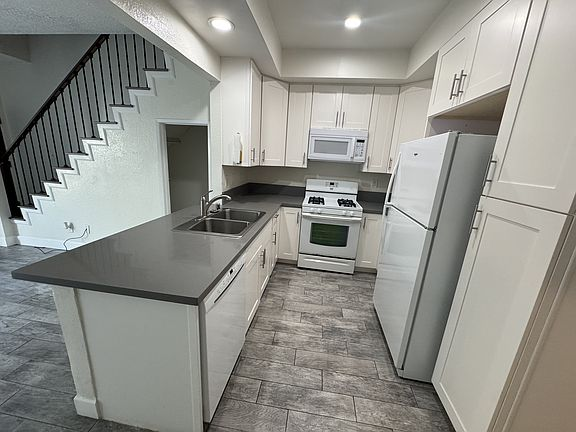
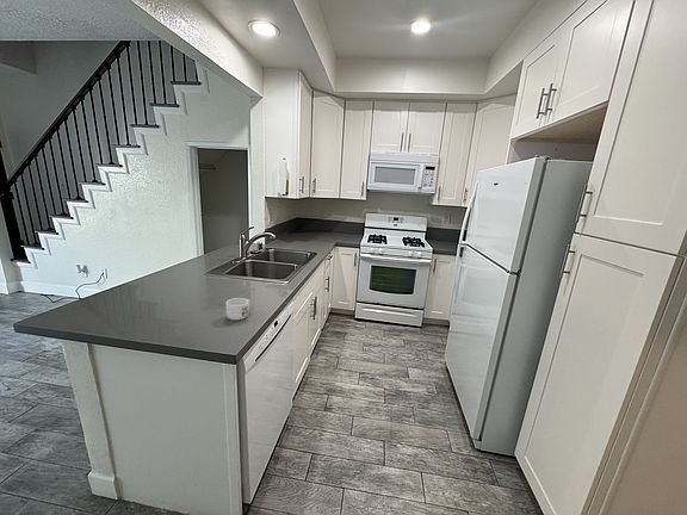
+ mug (240, 308)
